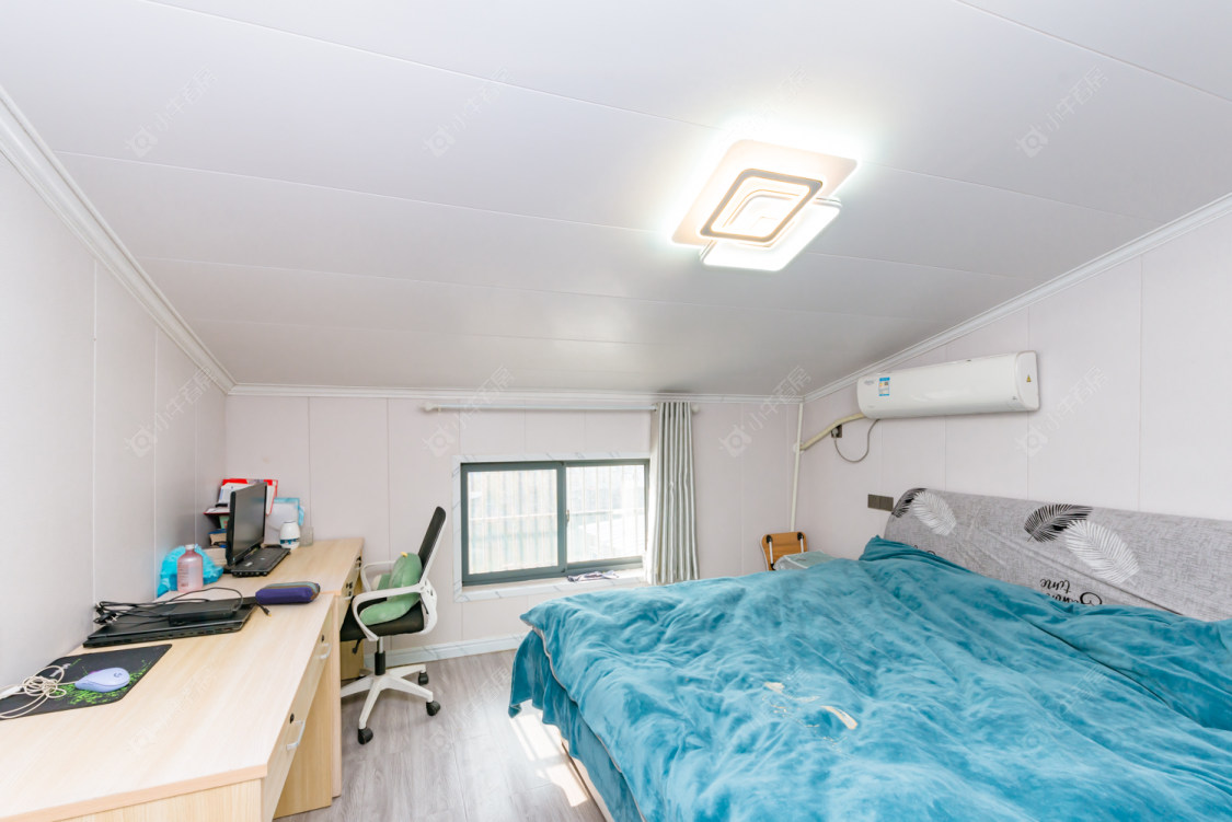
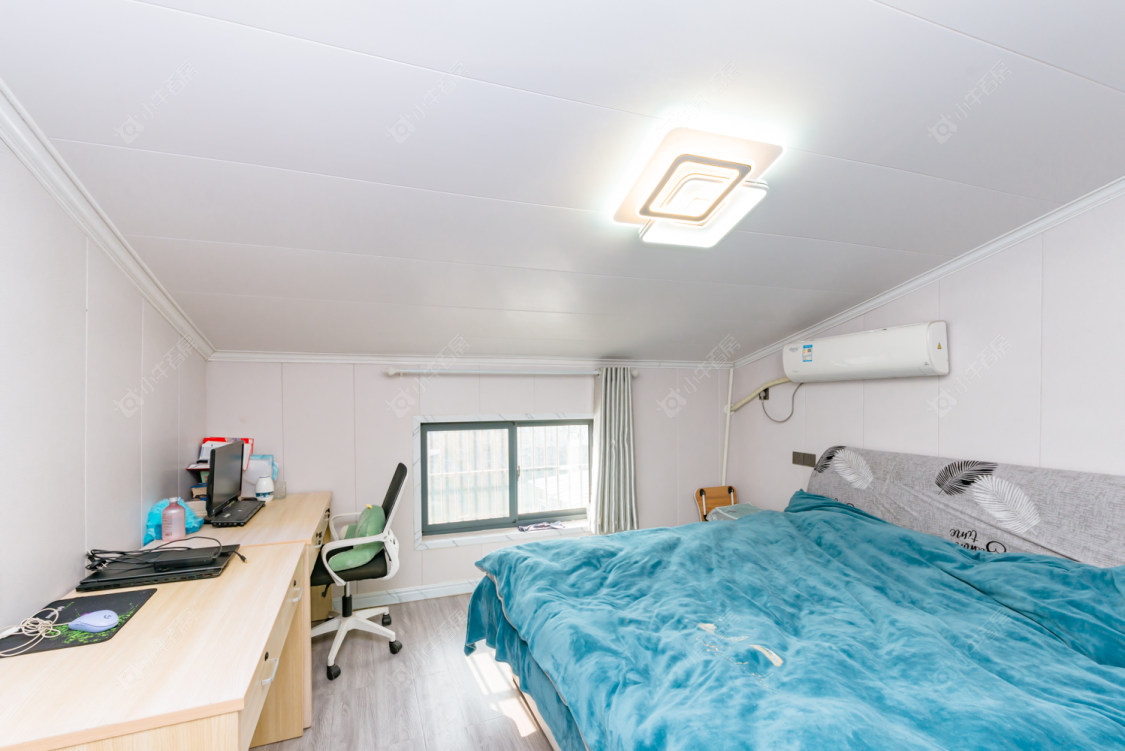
- pencil case (288, 592)
